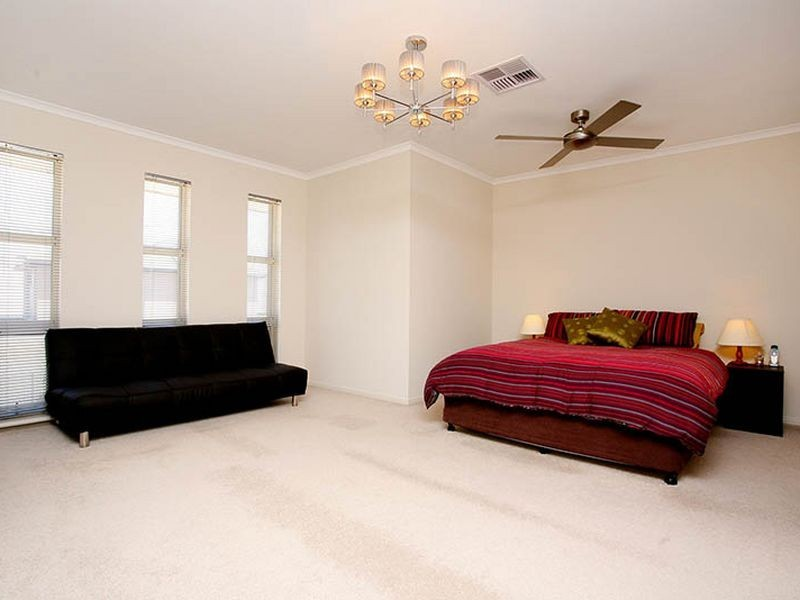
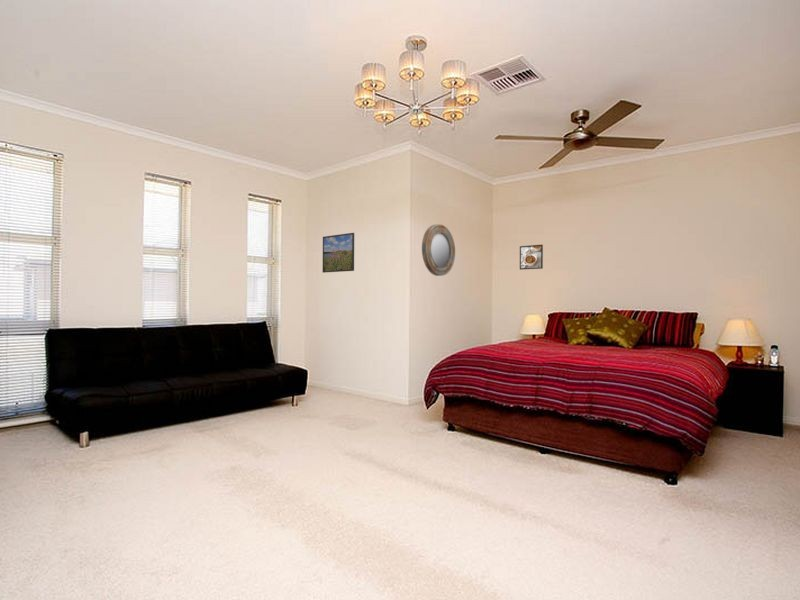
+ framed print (337, 253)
+ home mirror (439, 250)
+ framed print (531, 257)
